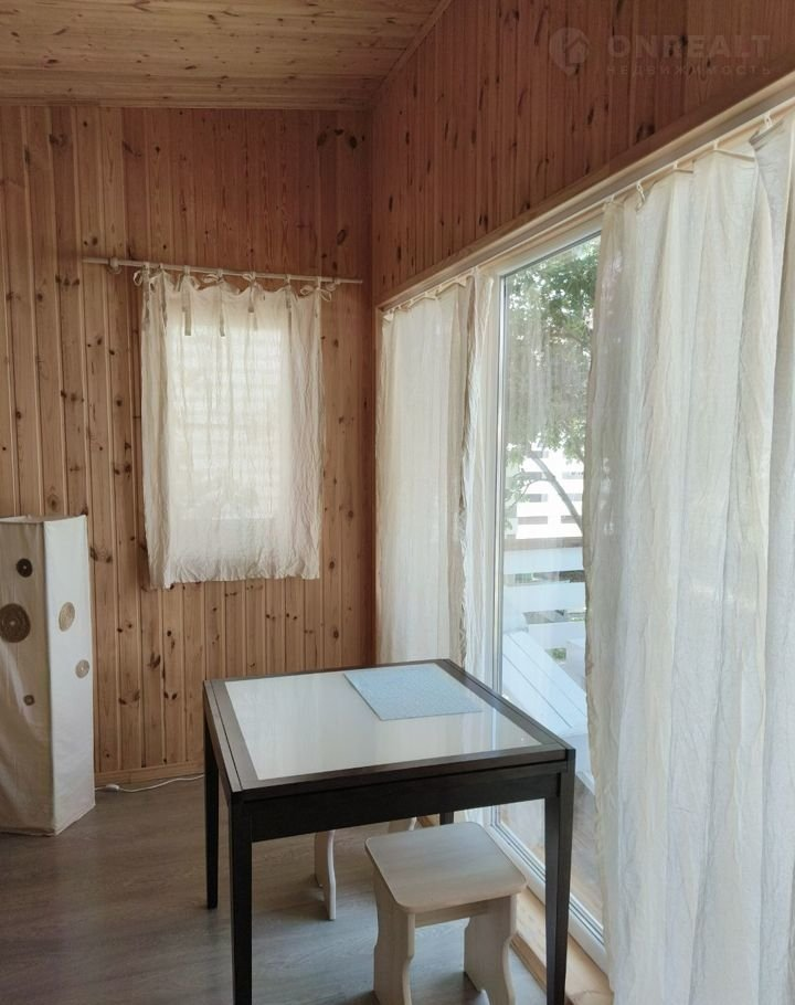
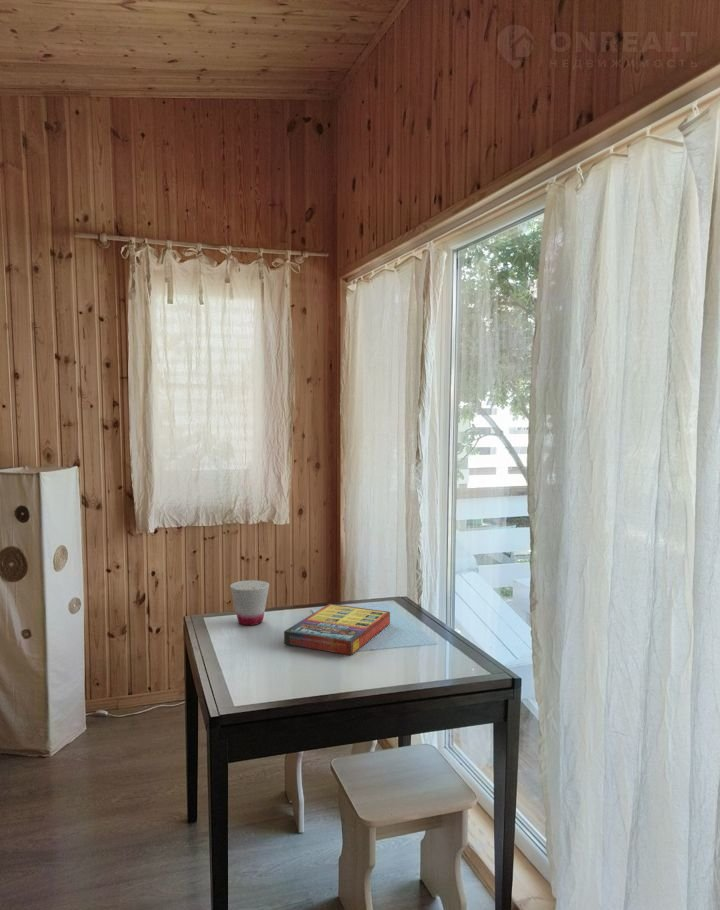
+ cup (250, 603)
+ game compilation box (339, 627)
